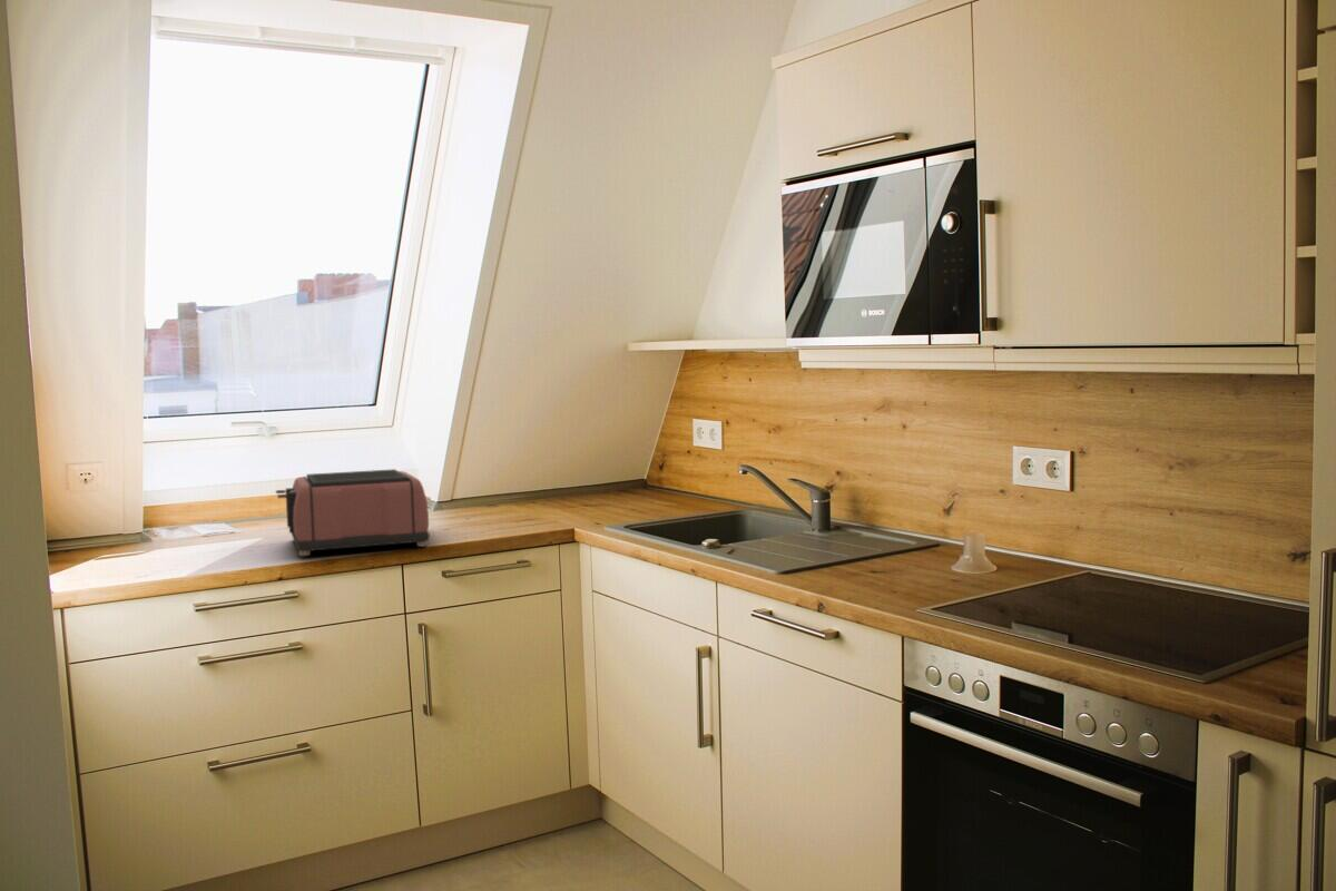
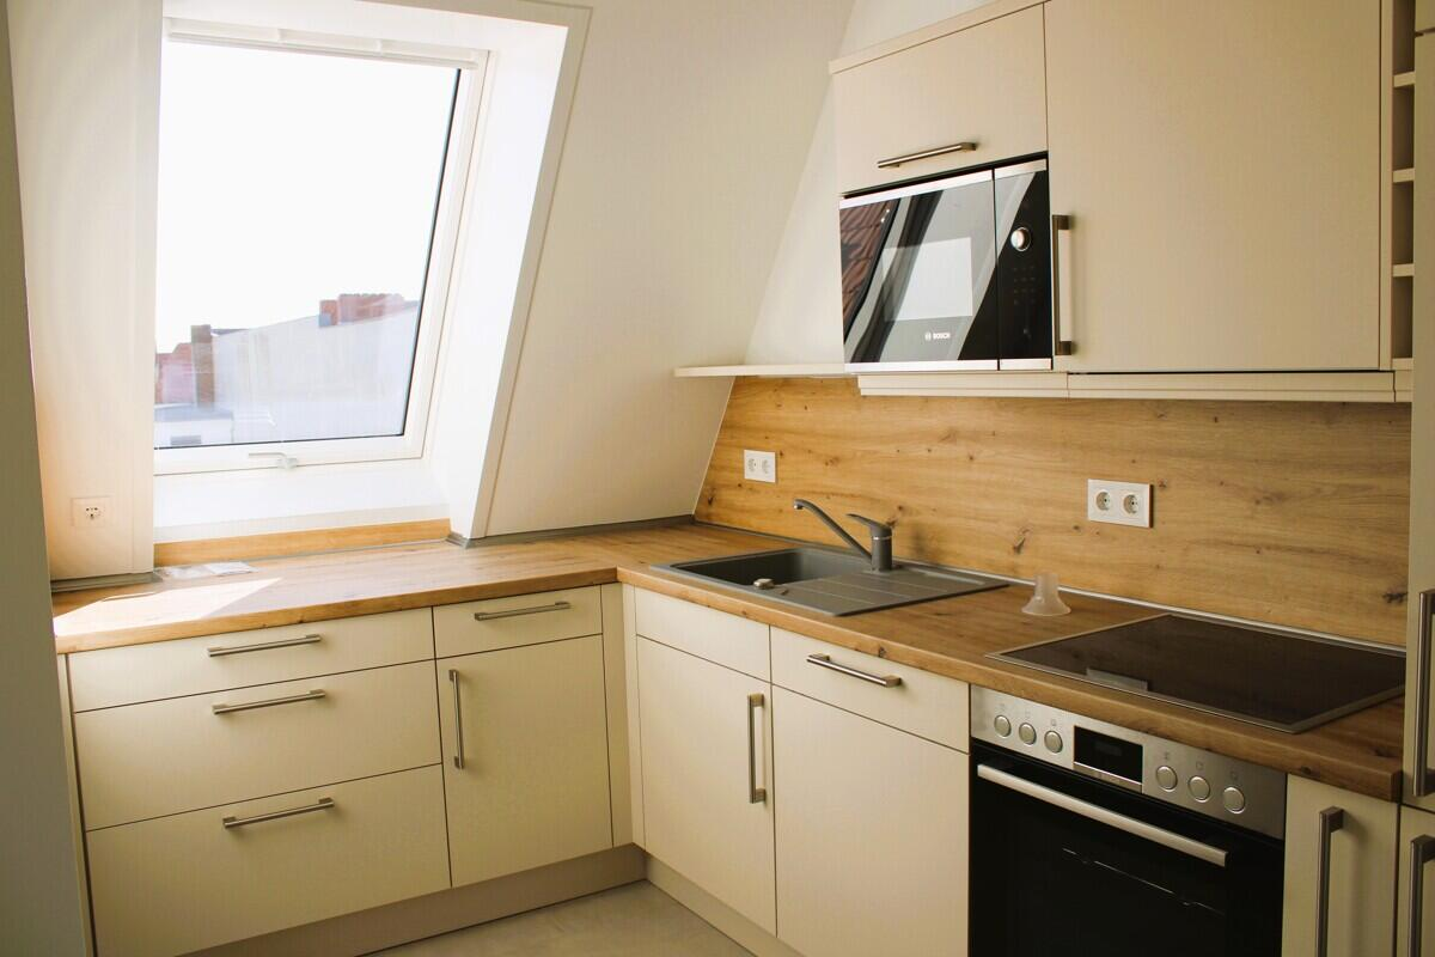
- toaster (351, 509)
